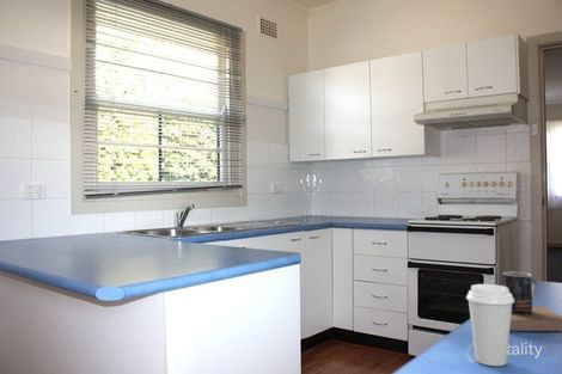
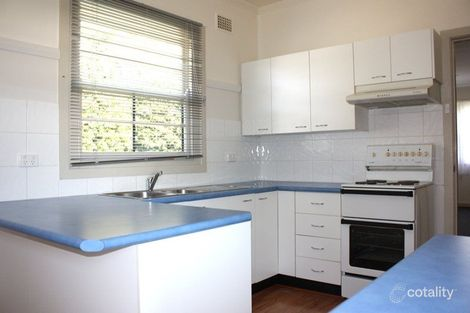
- mug (524, 298)
- coffee cup (490, 324)
